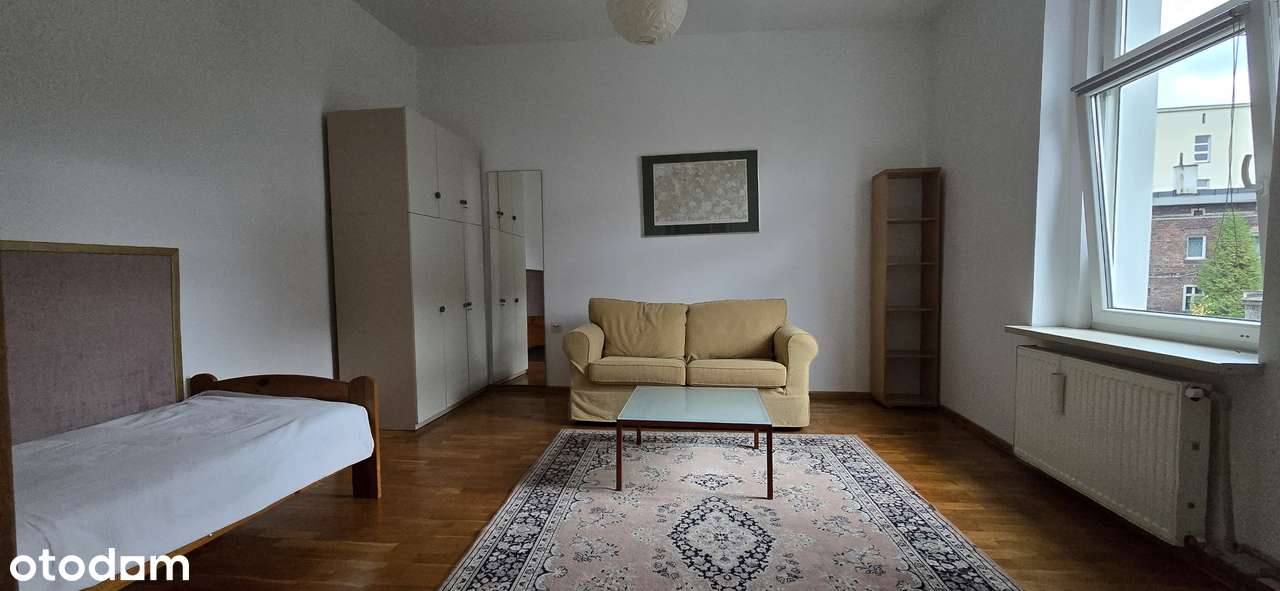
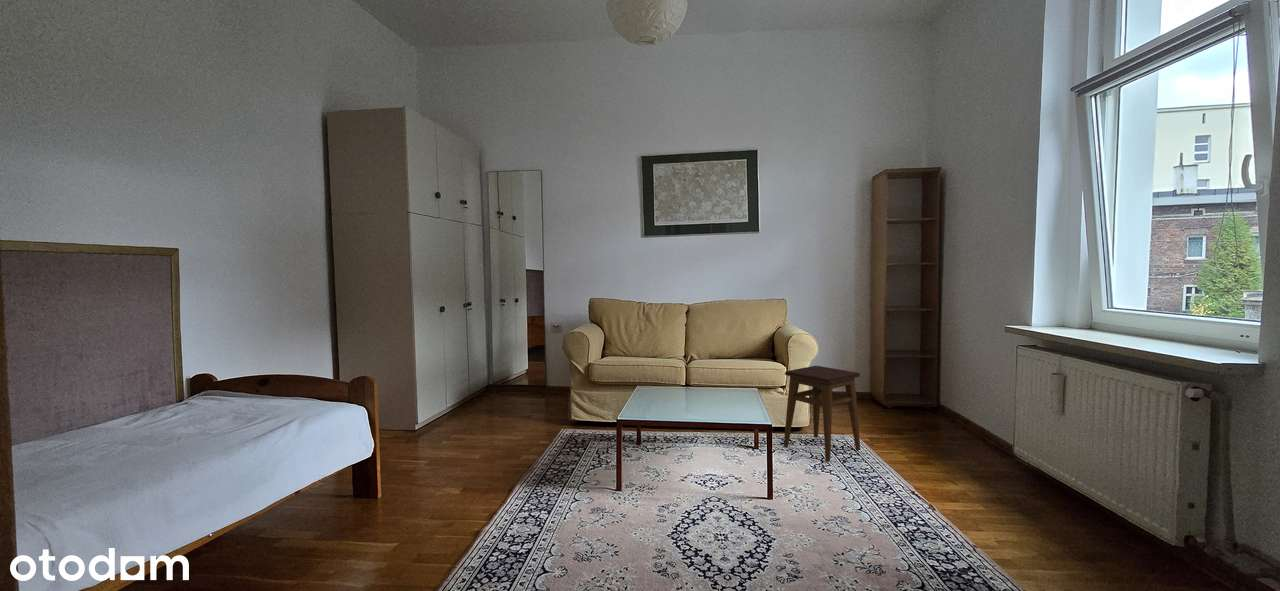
+ stool (823, 410)
